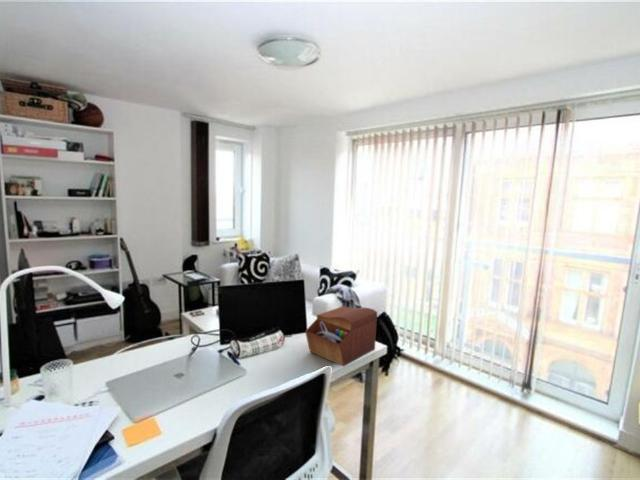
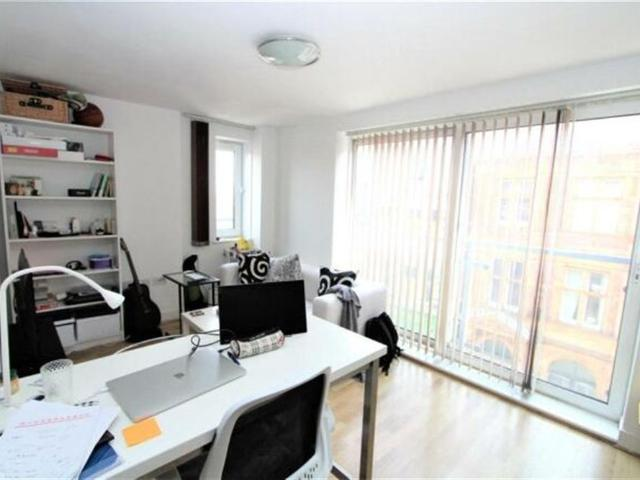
- sewing box (340, 331)
